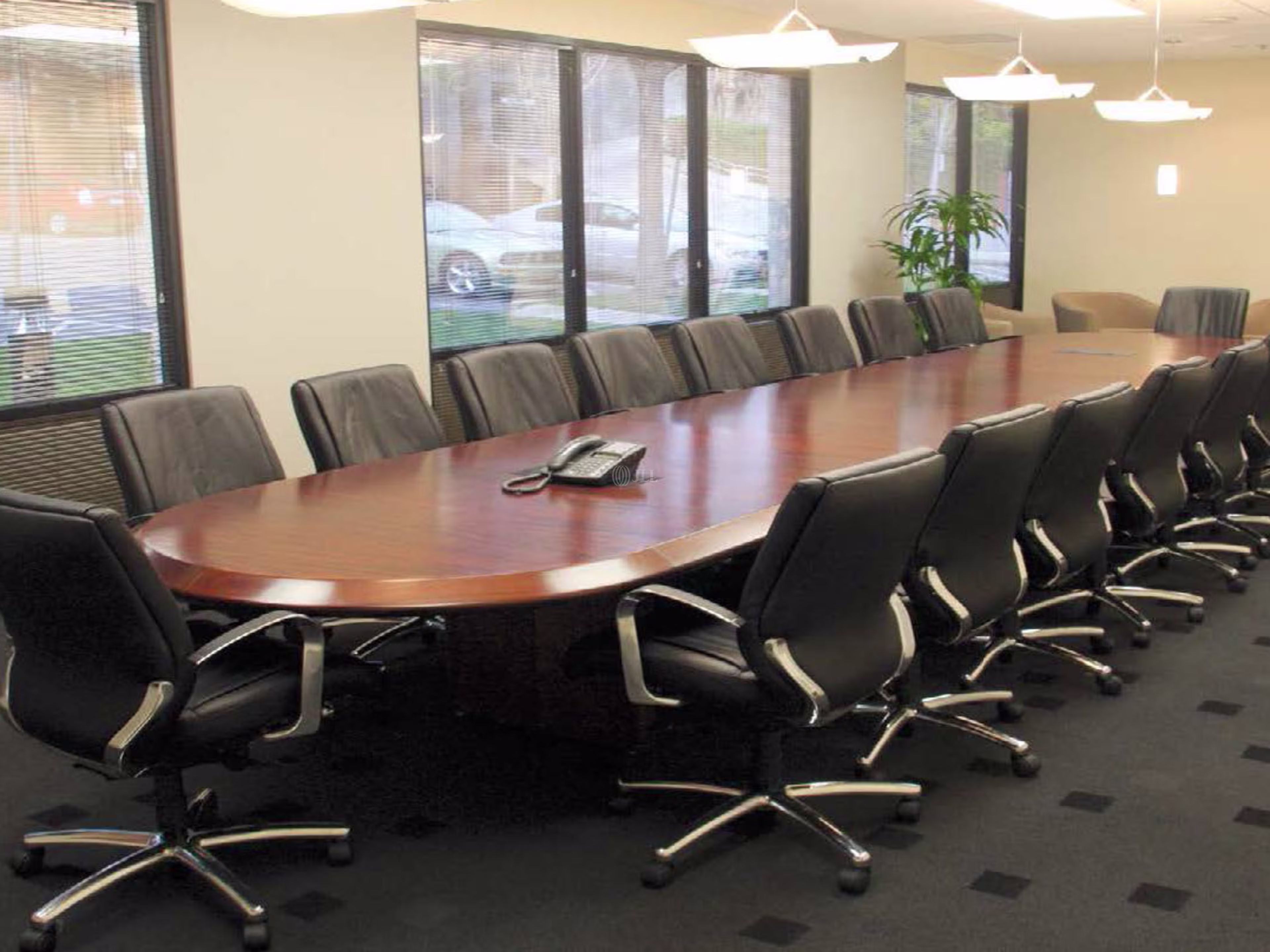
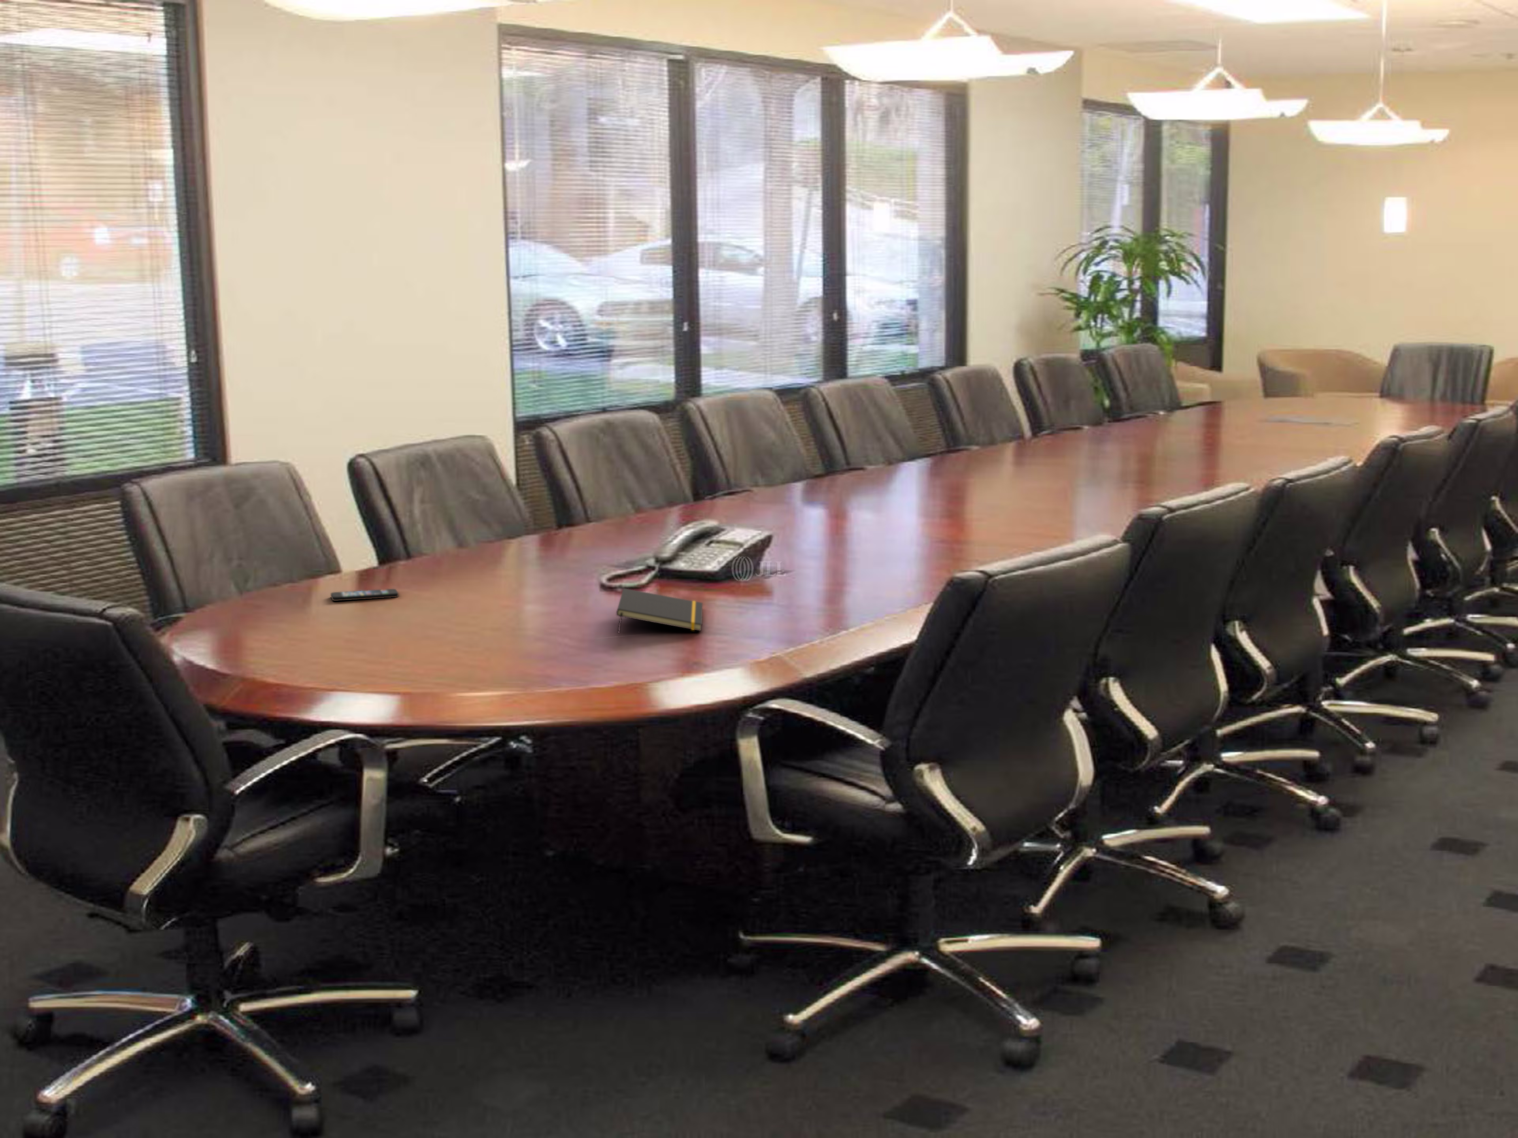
+ smartphone (365, 594)
+ notepad (661, 608)
